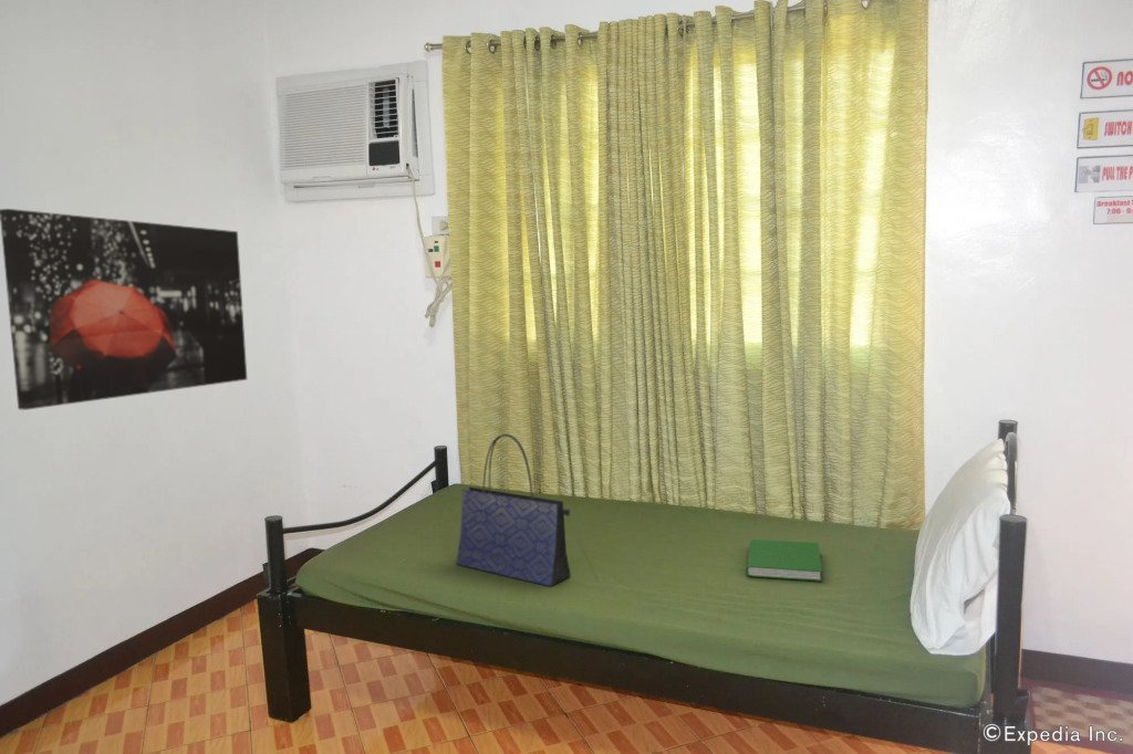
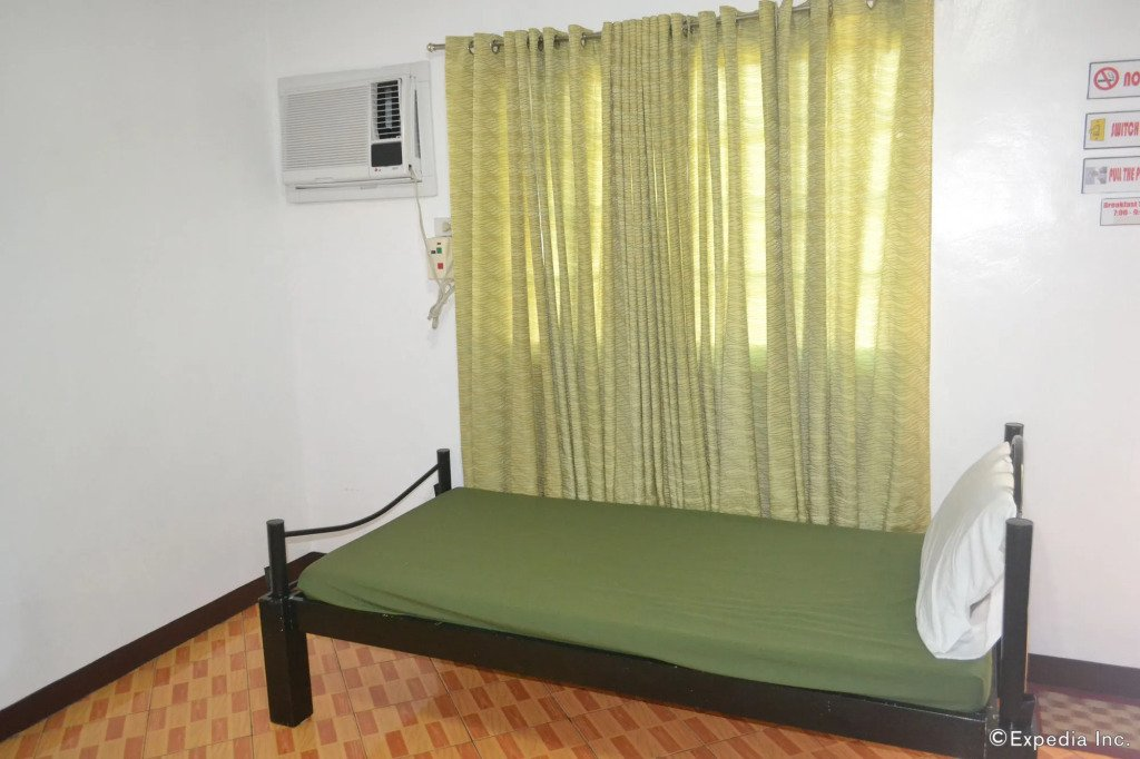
- wall art (143, 307)
- tote bag (513, 503)
- hardcover book (783, 558)
